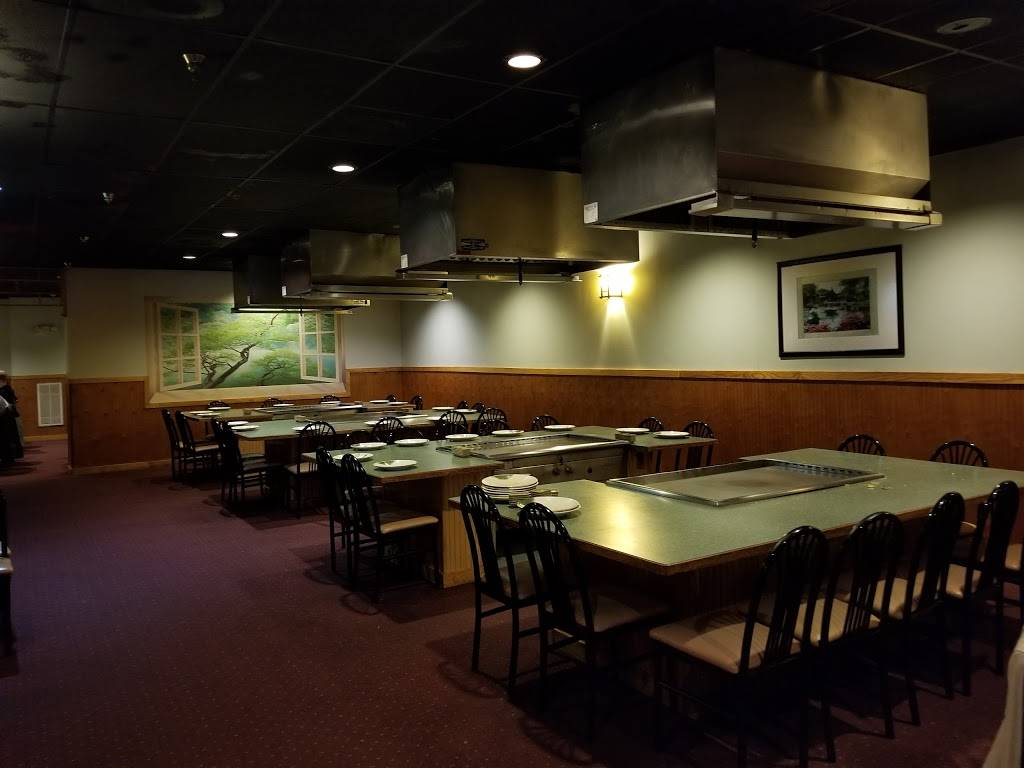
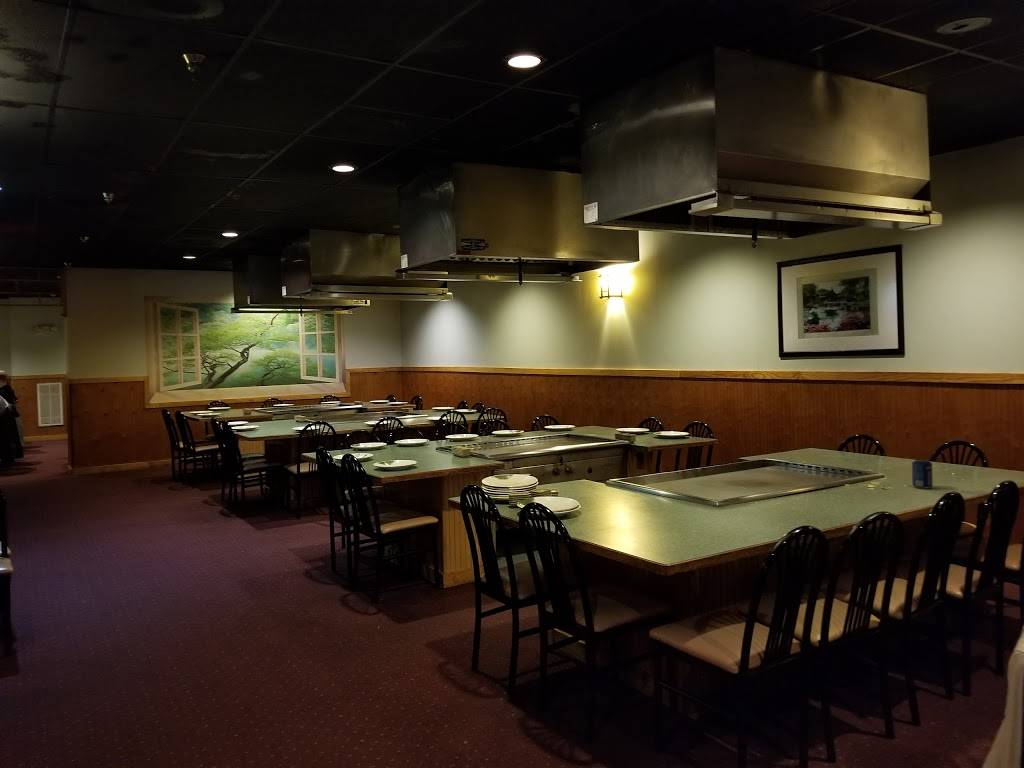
+ beverage can (922, 473)
